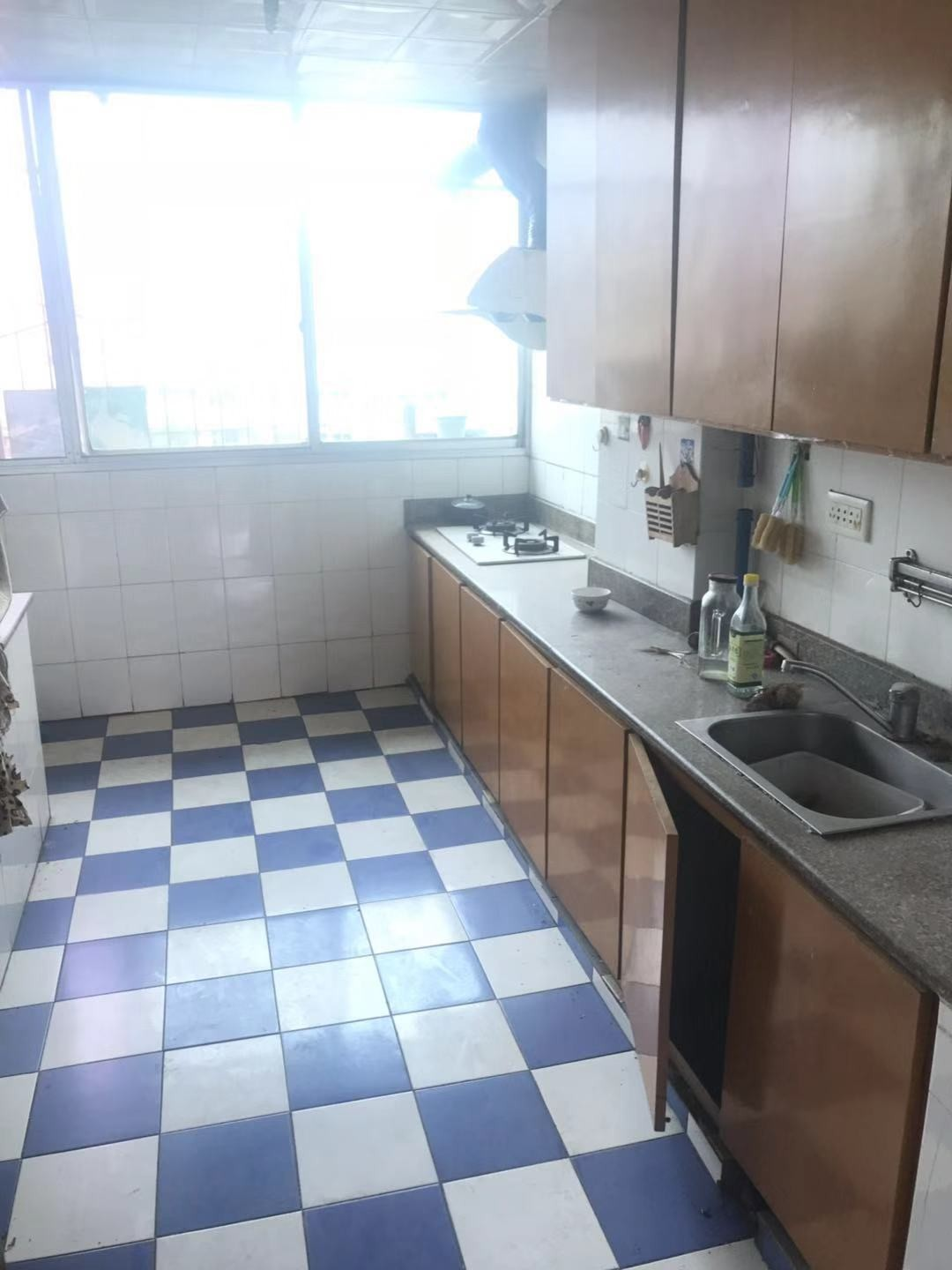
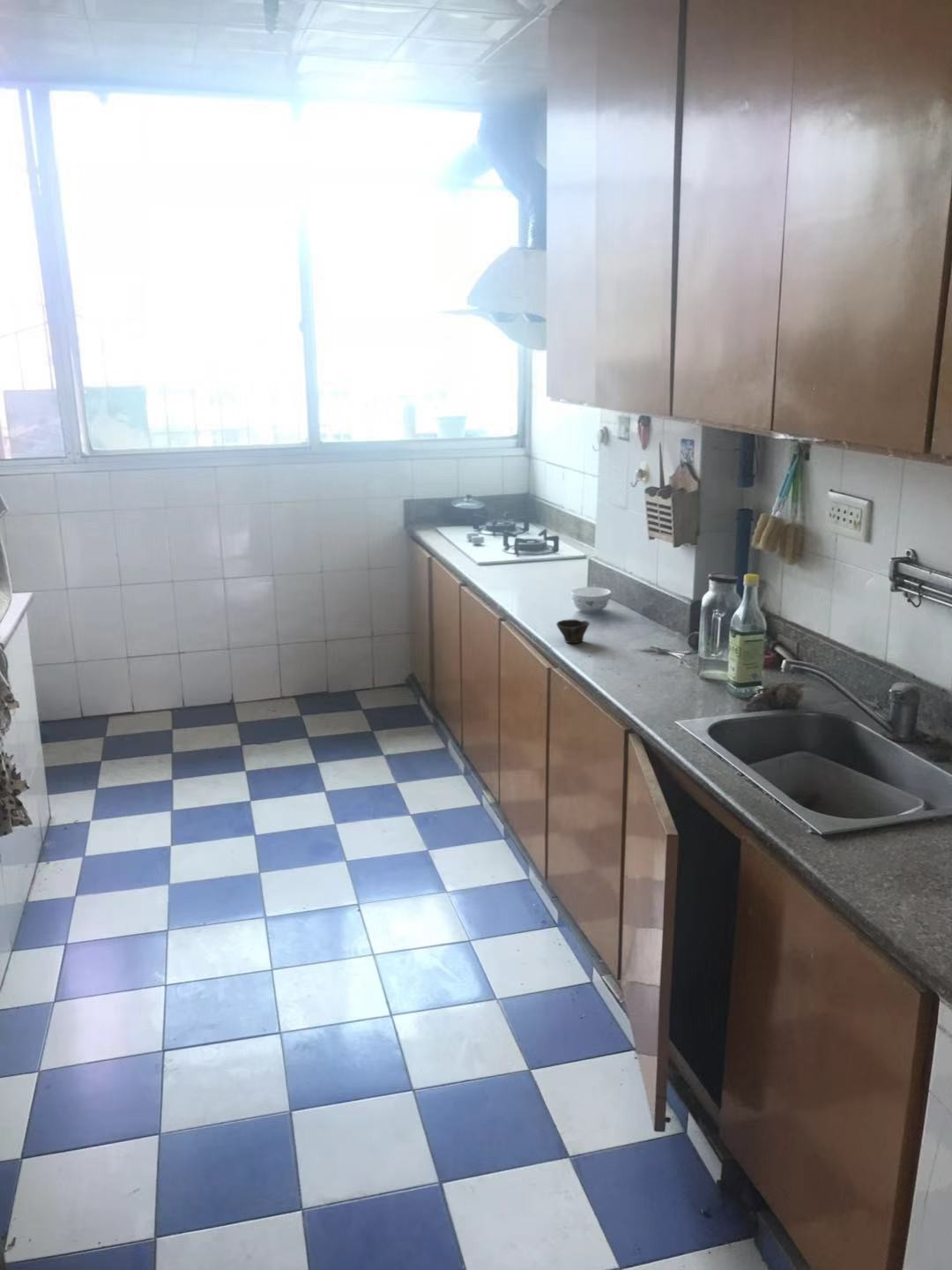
+ cup (572, 632)
